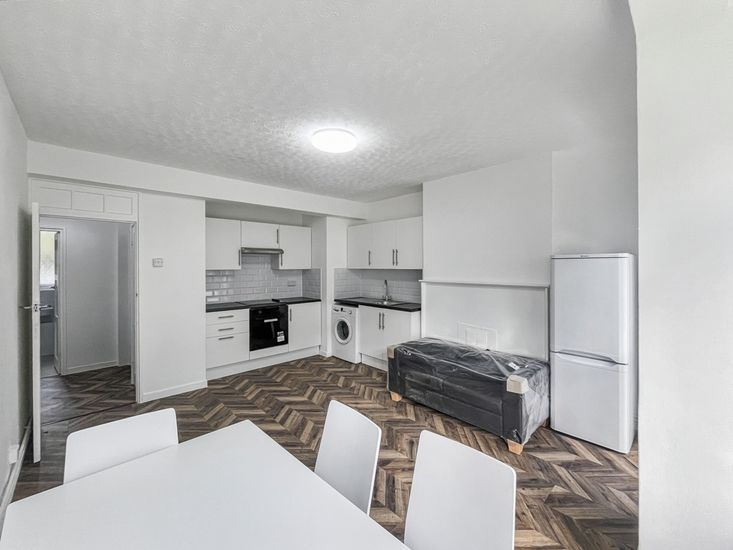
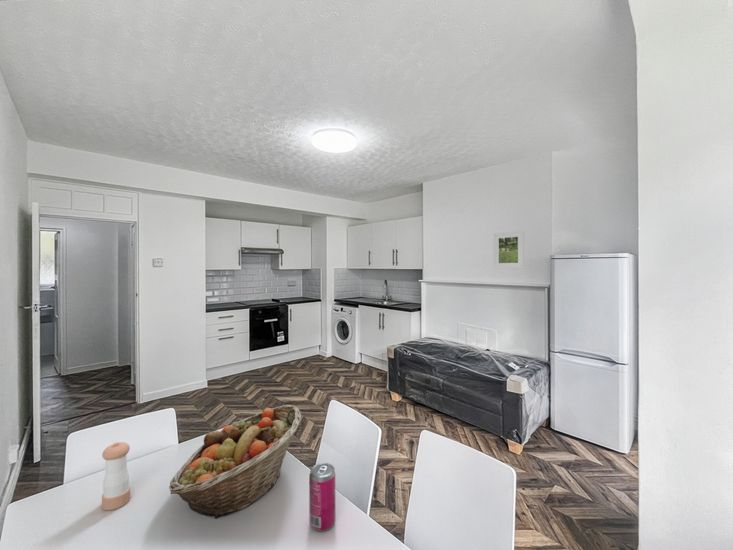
+ fruit basket (243, 451)
+ pepper shaker (116, 472)
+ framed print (508, 250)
+ beverage can (322, 496)
